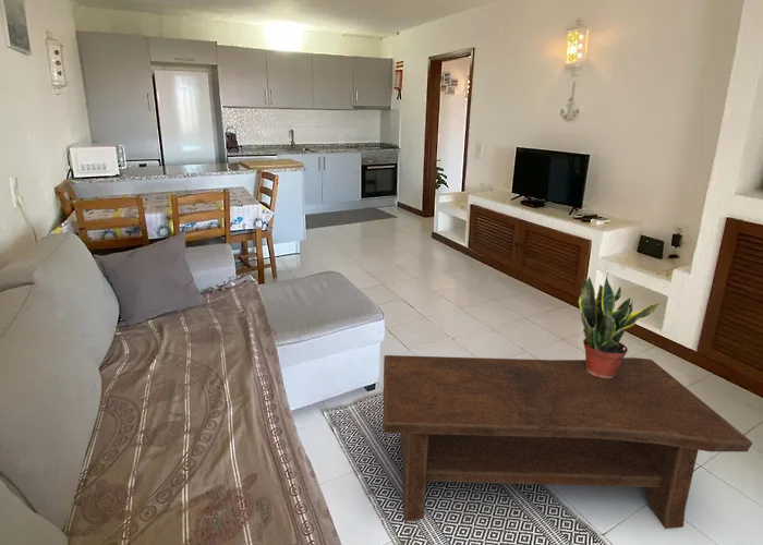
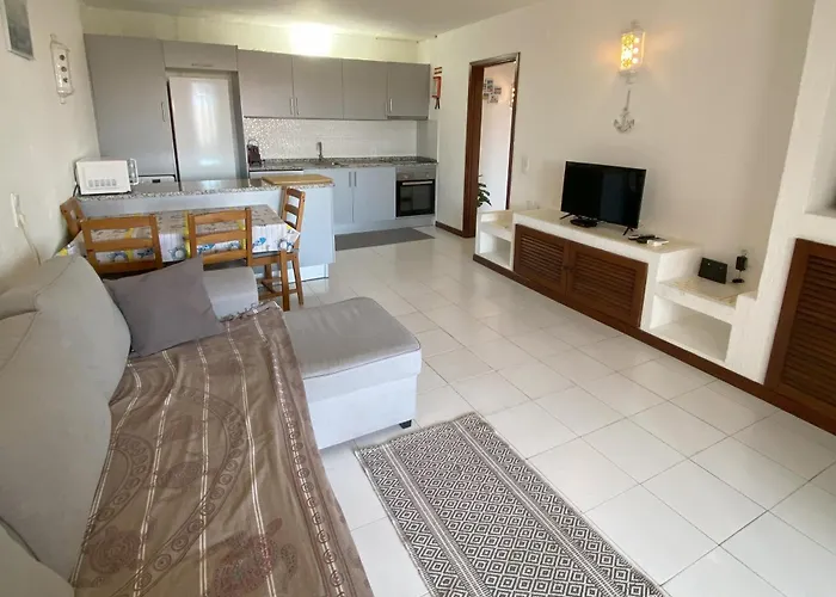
- coffee table (531, 436)
- potted plant (616, 322)
